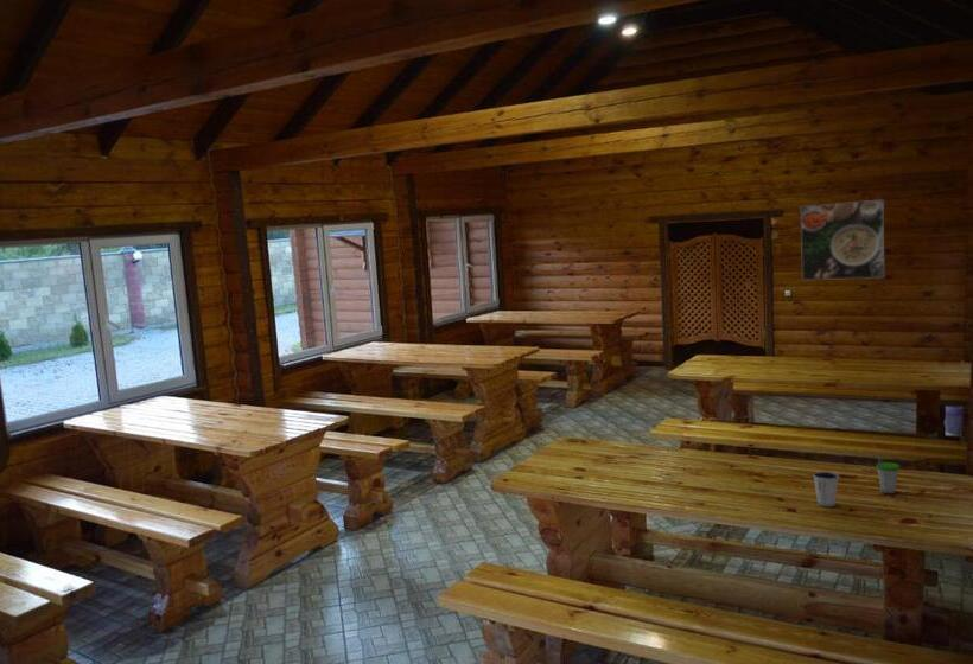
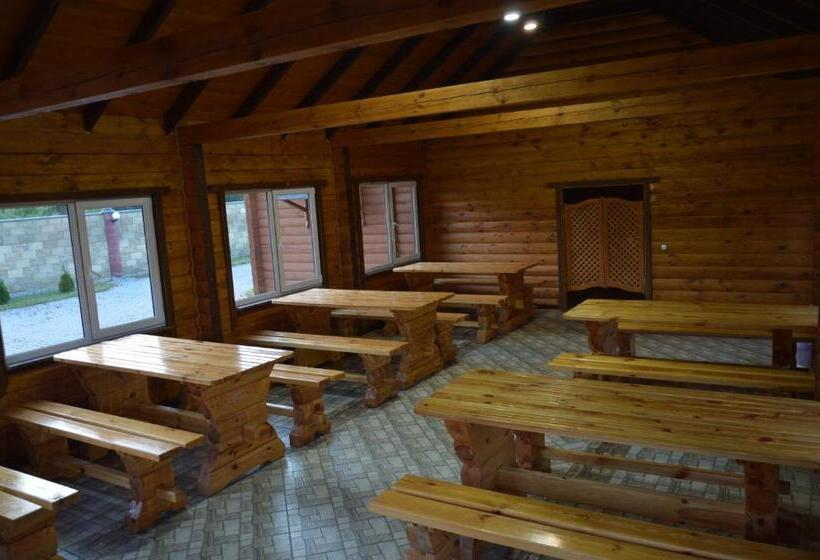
- dixie cup (826, 490)
- cup (888, 472)
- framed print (841, 241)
